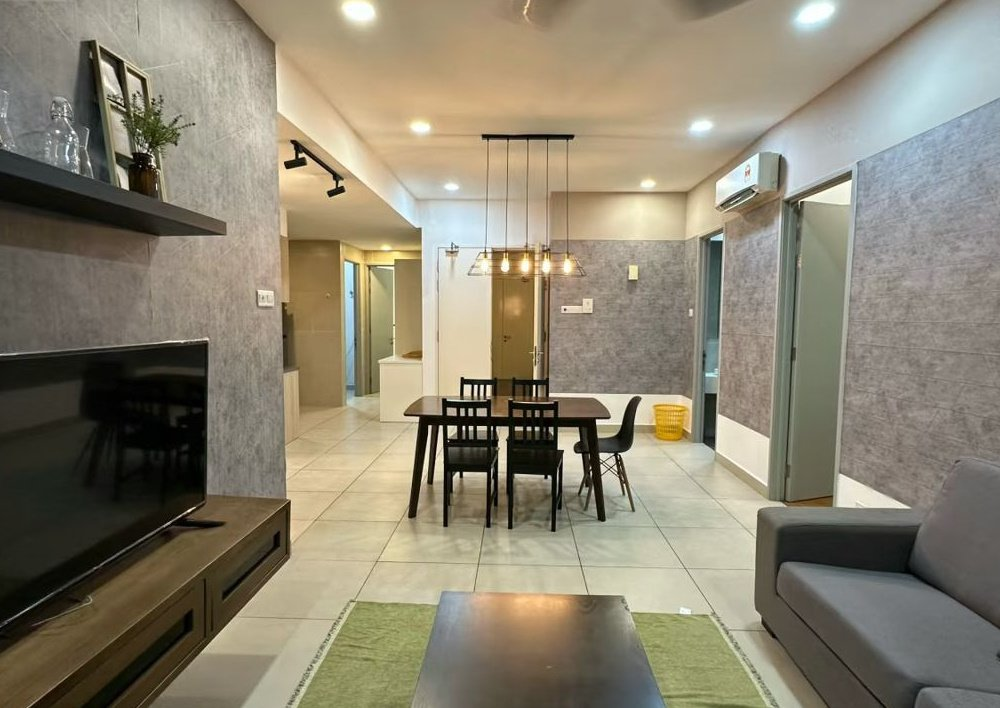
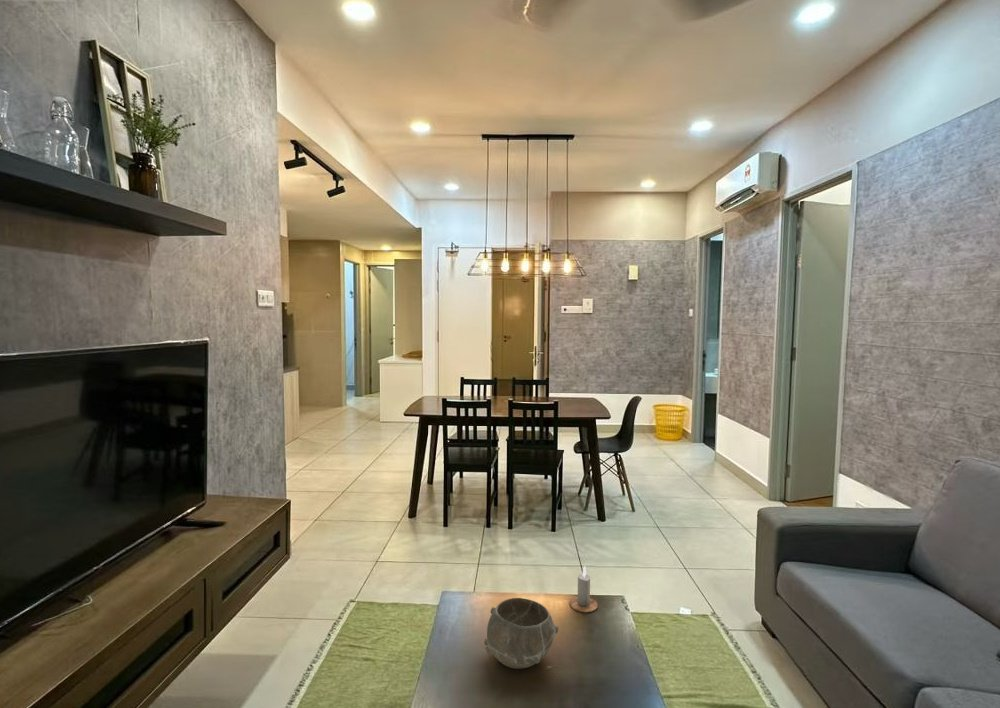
+ bowl (520, 633)
+ candle (583, 584)
